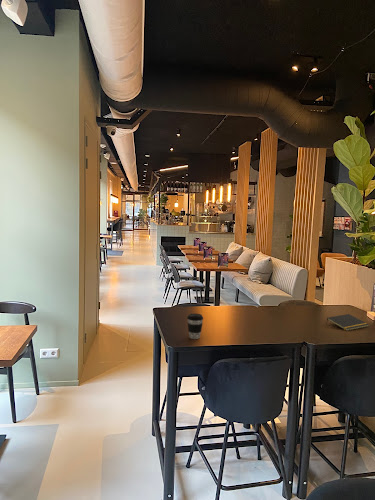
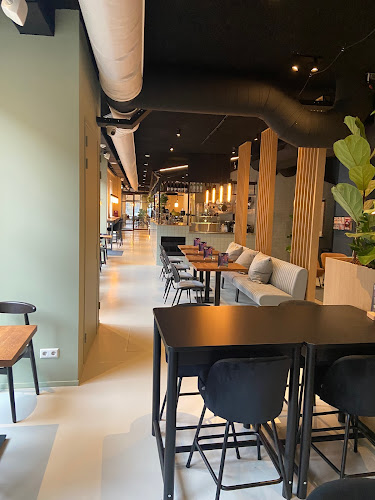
- notepad (347, 321)
- coffee cup (194, 326)
